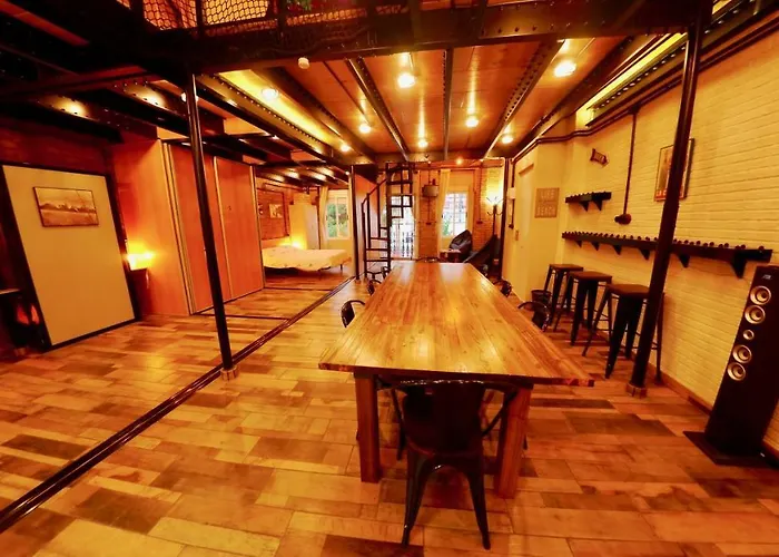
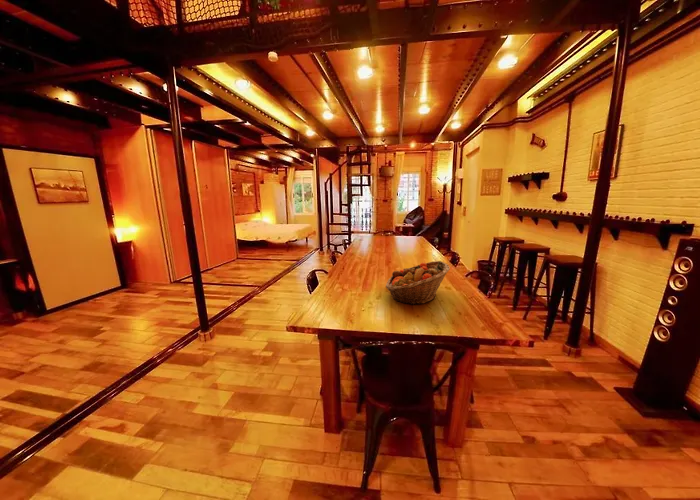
+ fruit basket (416, 280)
